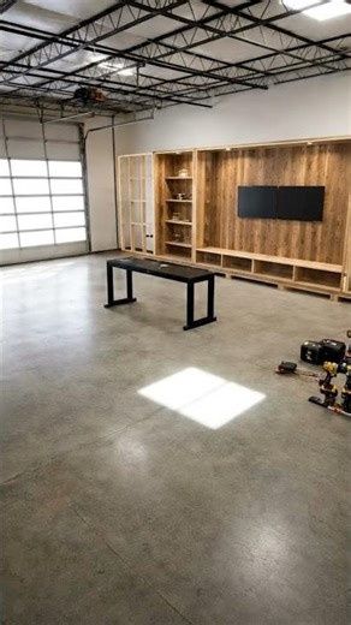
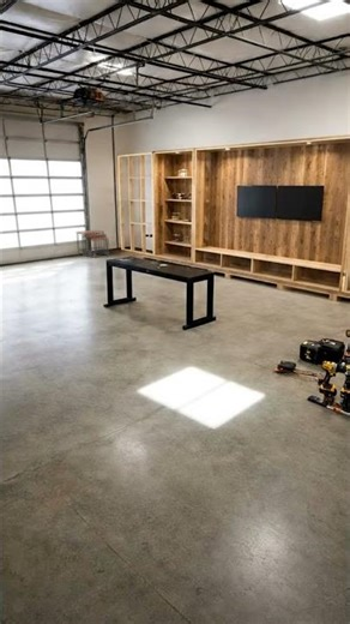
+ desk (93, 242)
